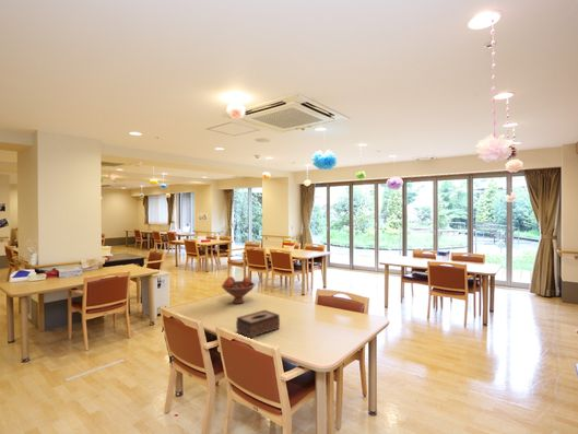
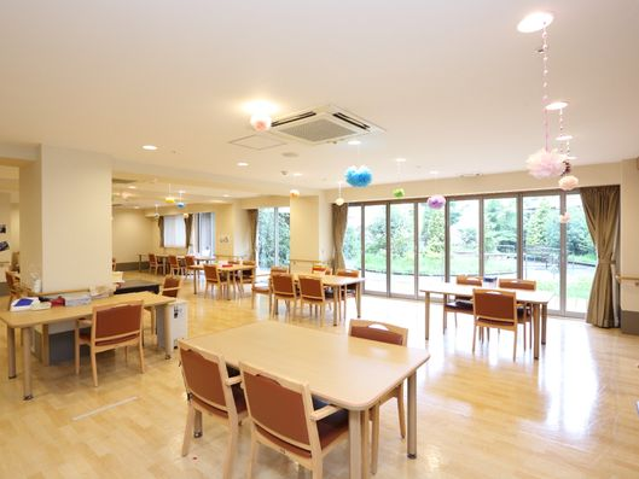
- tissue box (258, 322)
- fruit bowl (238, 290)
